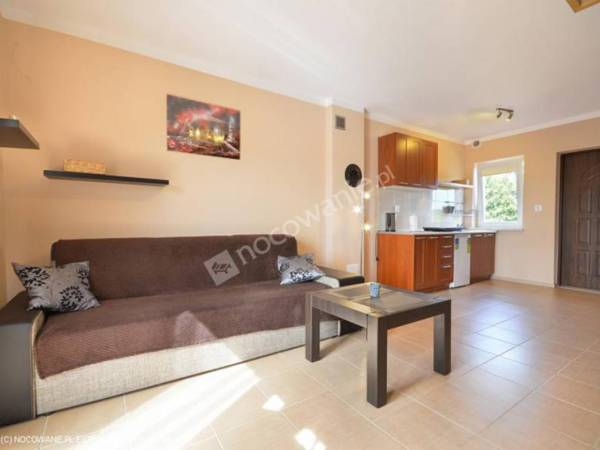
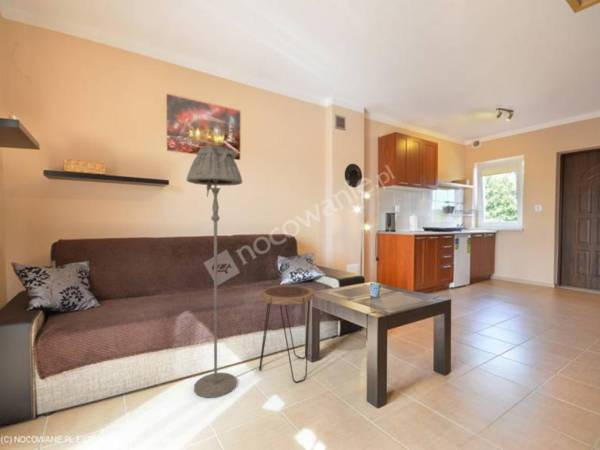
+ side table (285, 331)
+ floor lamp (215, 268)
